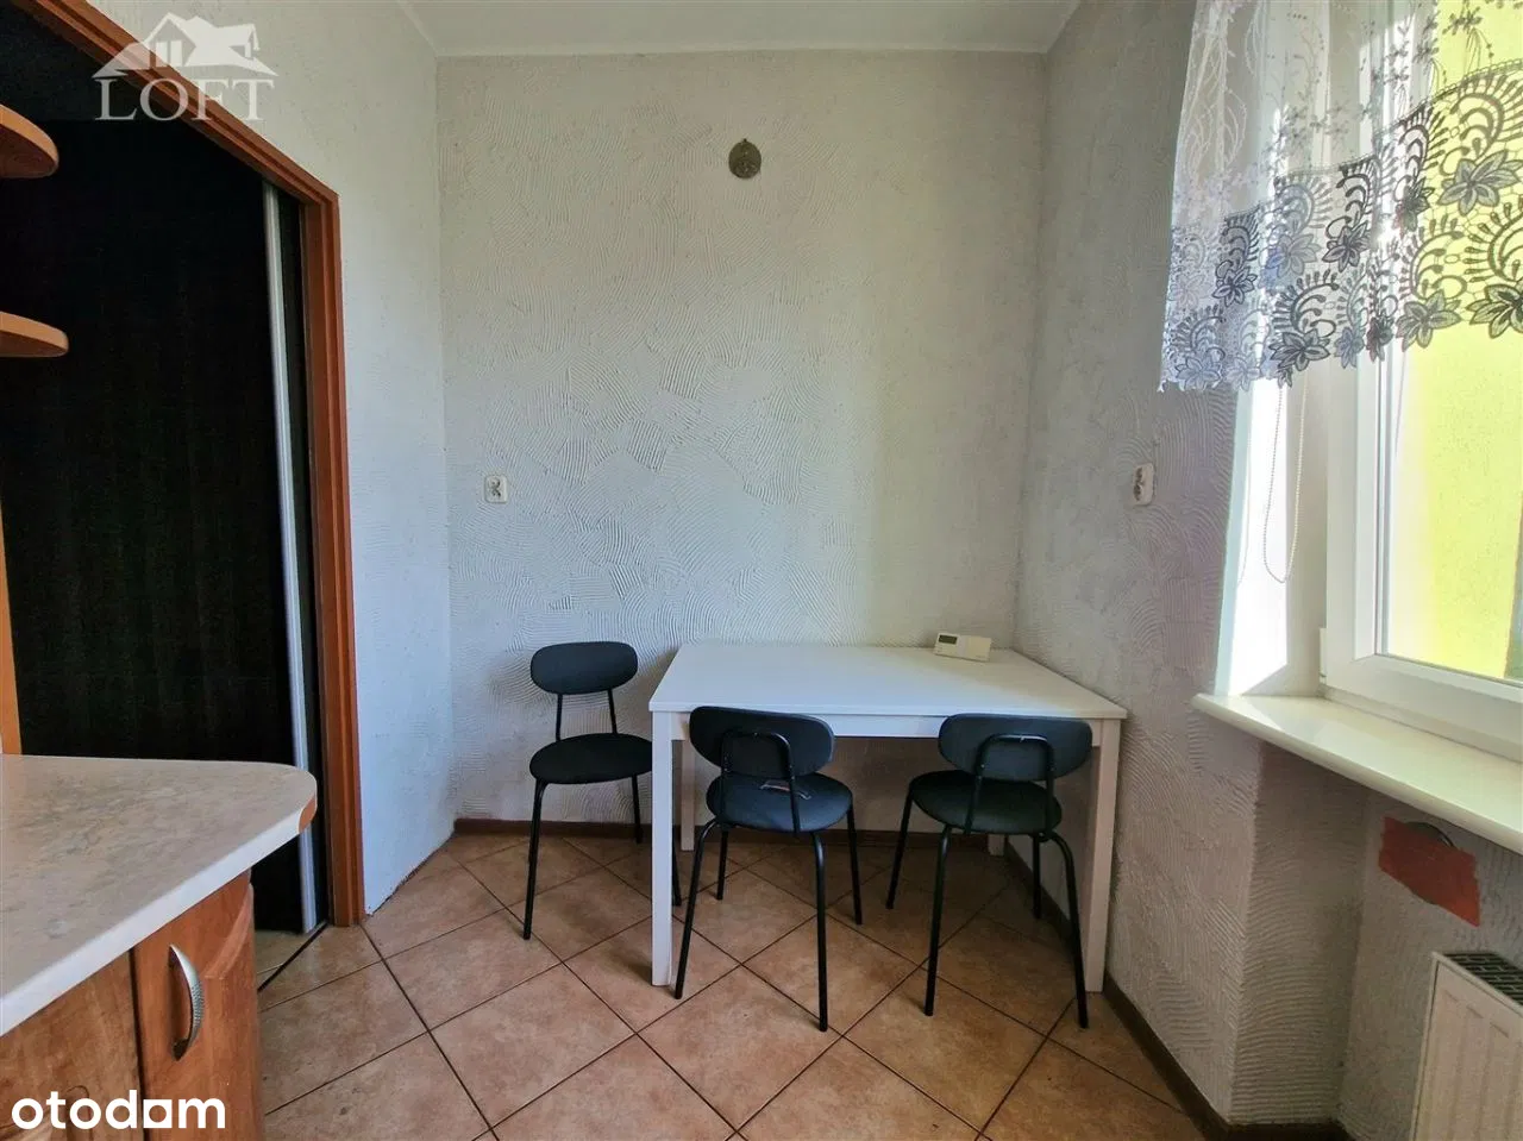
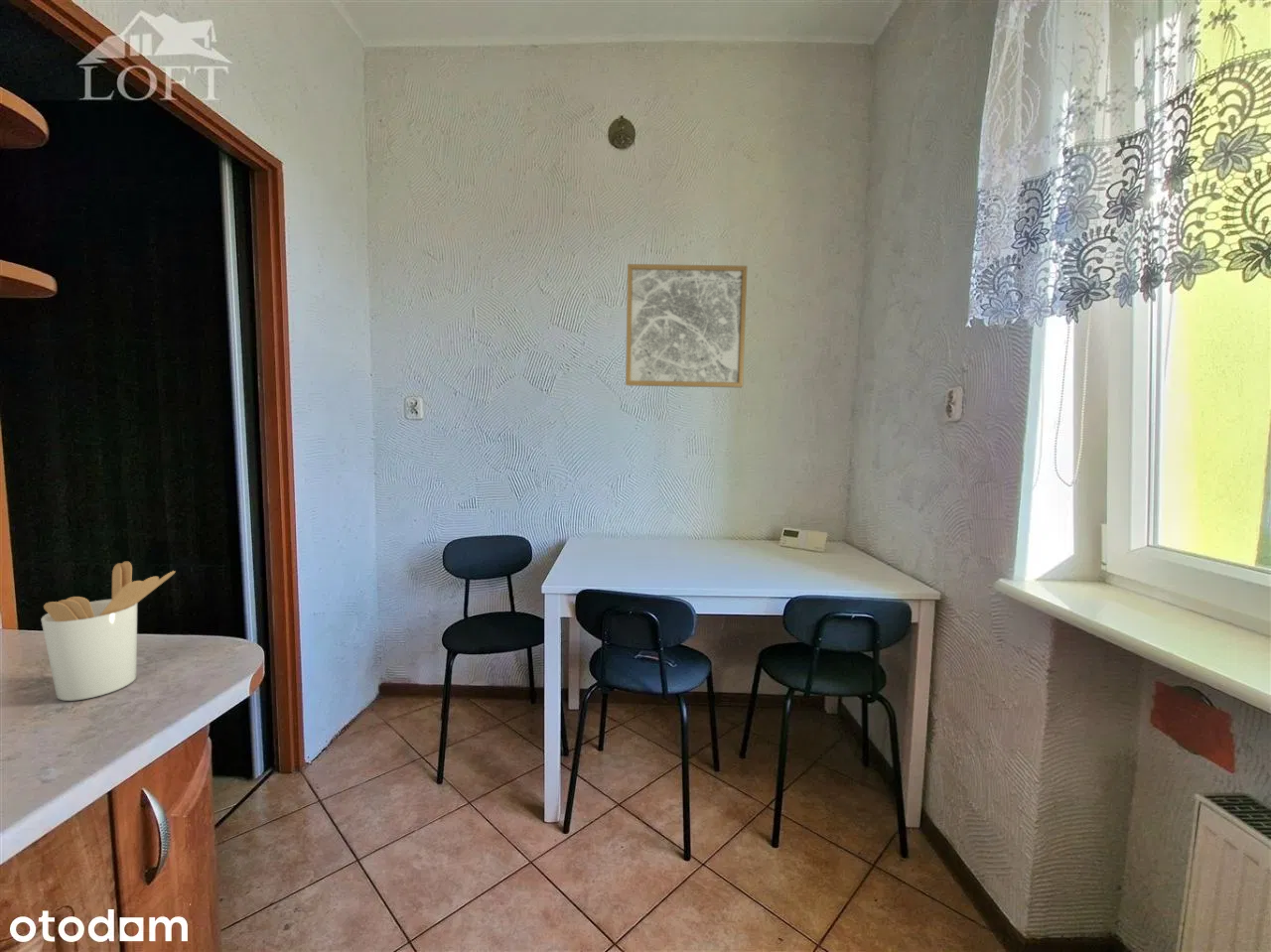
+ utensil holder (112, 628)
+ wall art (685, 327)
